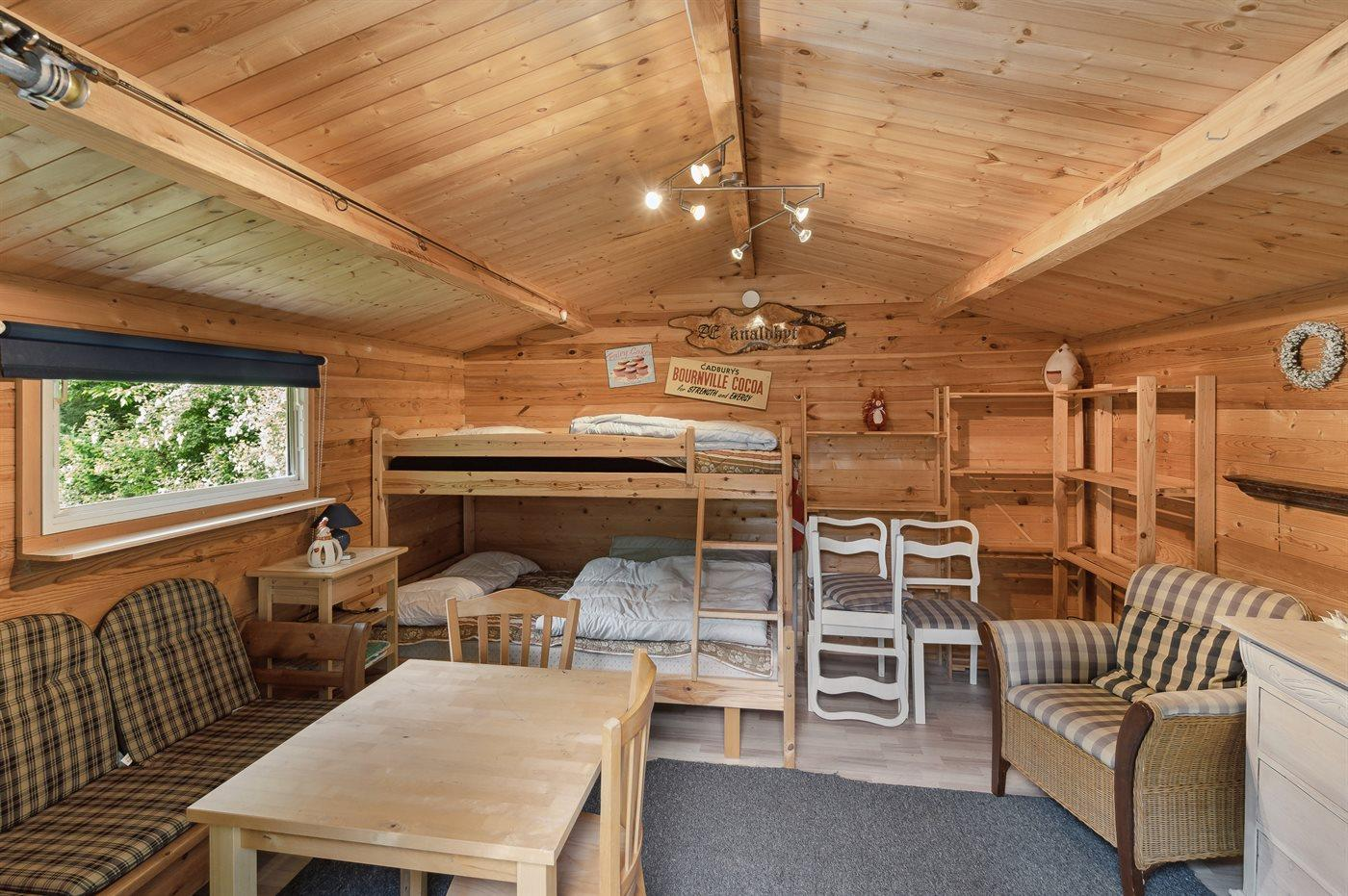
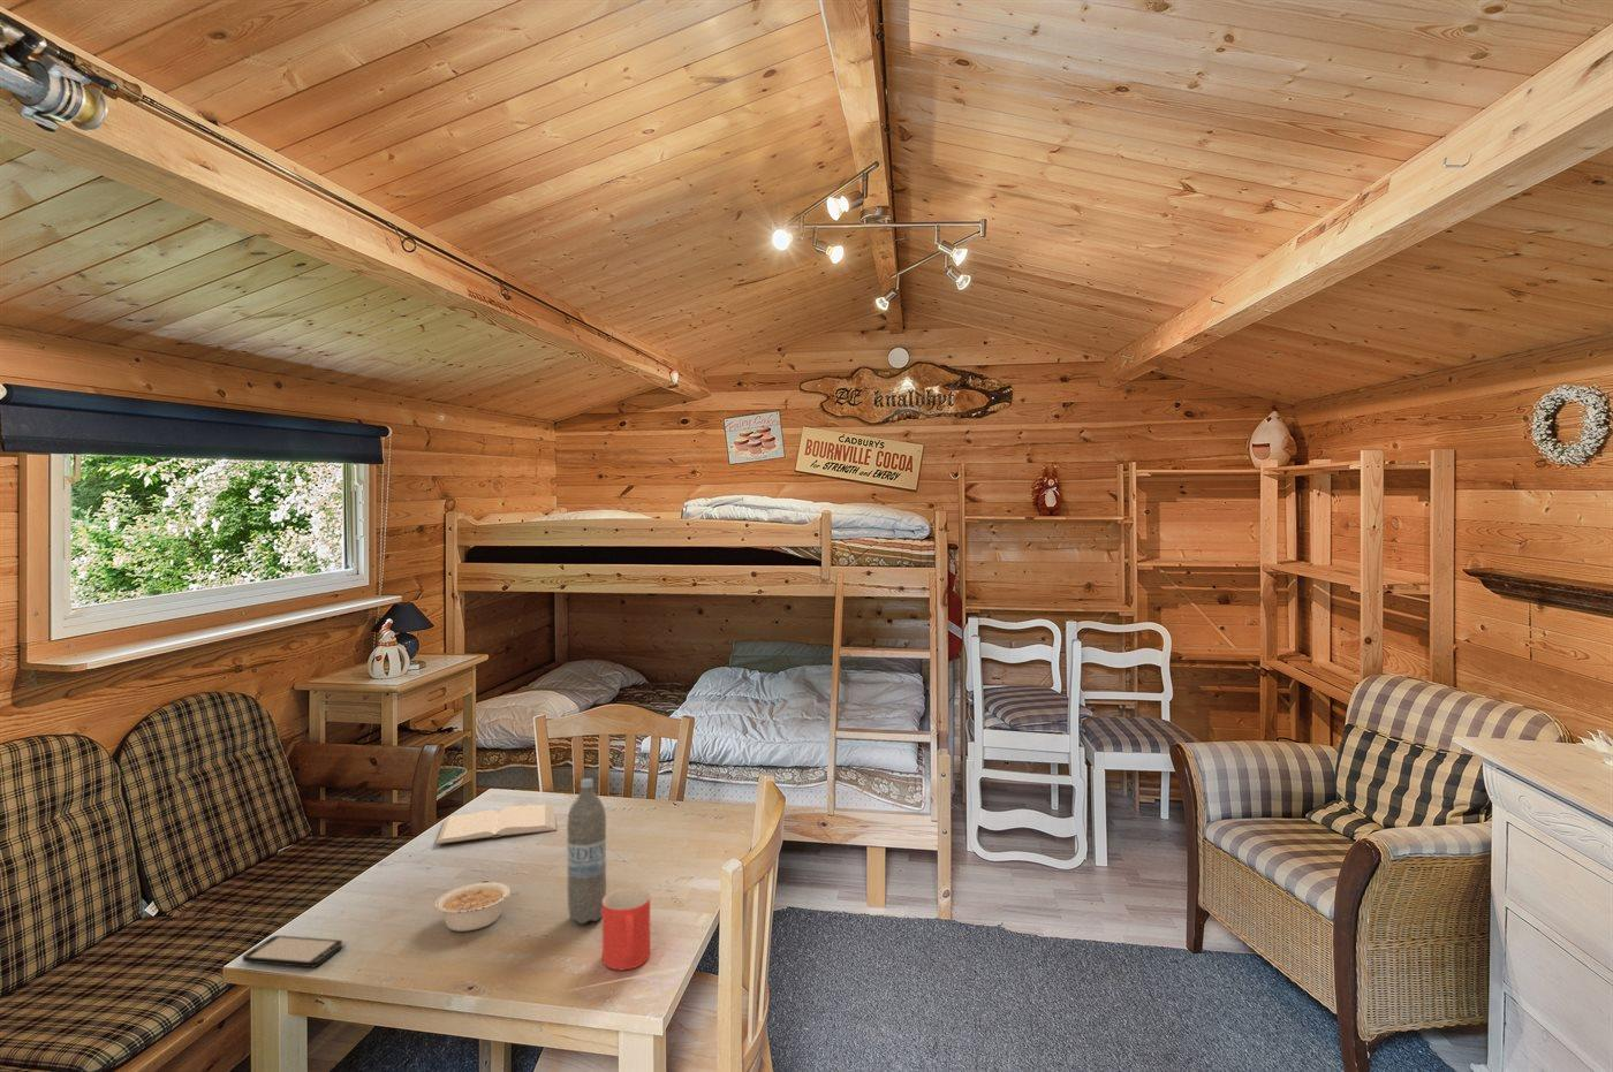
+ water bottle (586, 848)
+ book (499, 821)
+ smartphone (294, 950)
+ legume (476, 904)
+ mug (627, 933)
